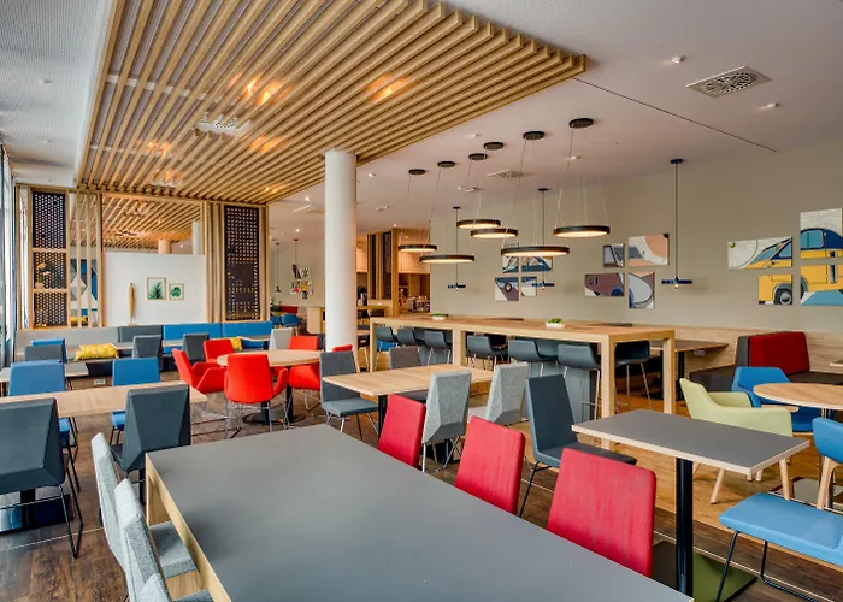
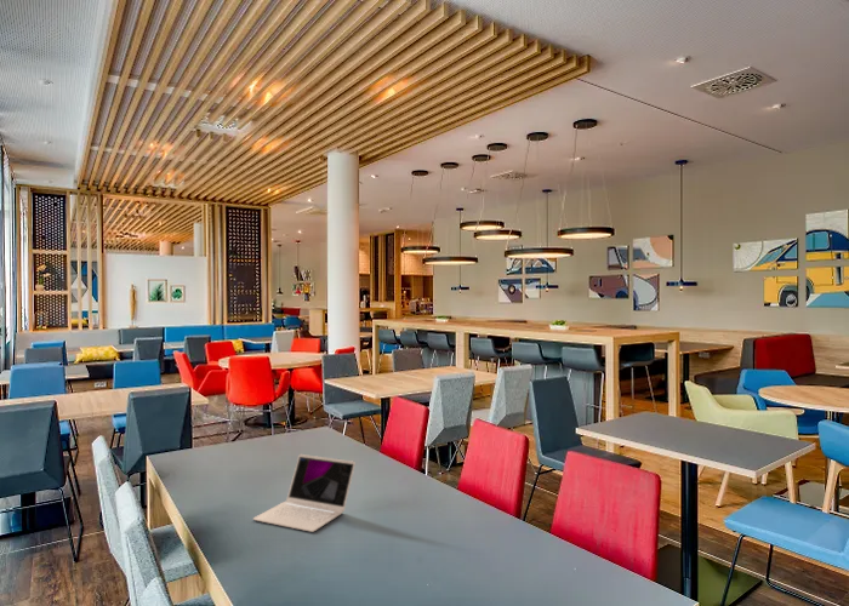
+ laptop (306, 487)
